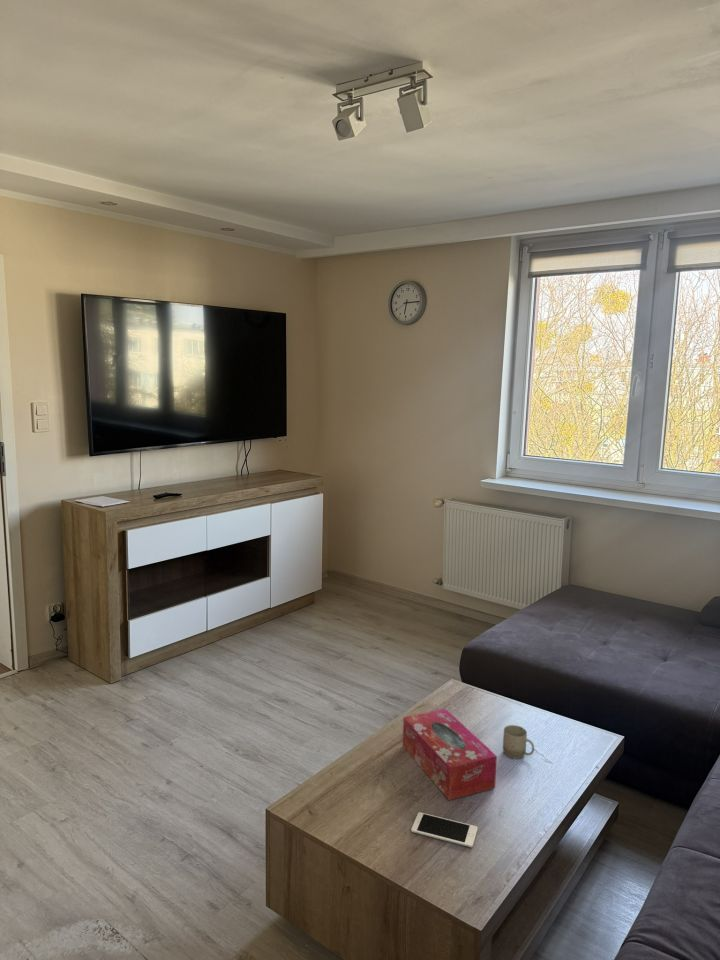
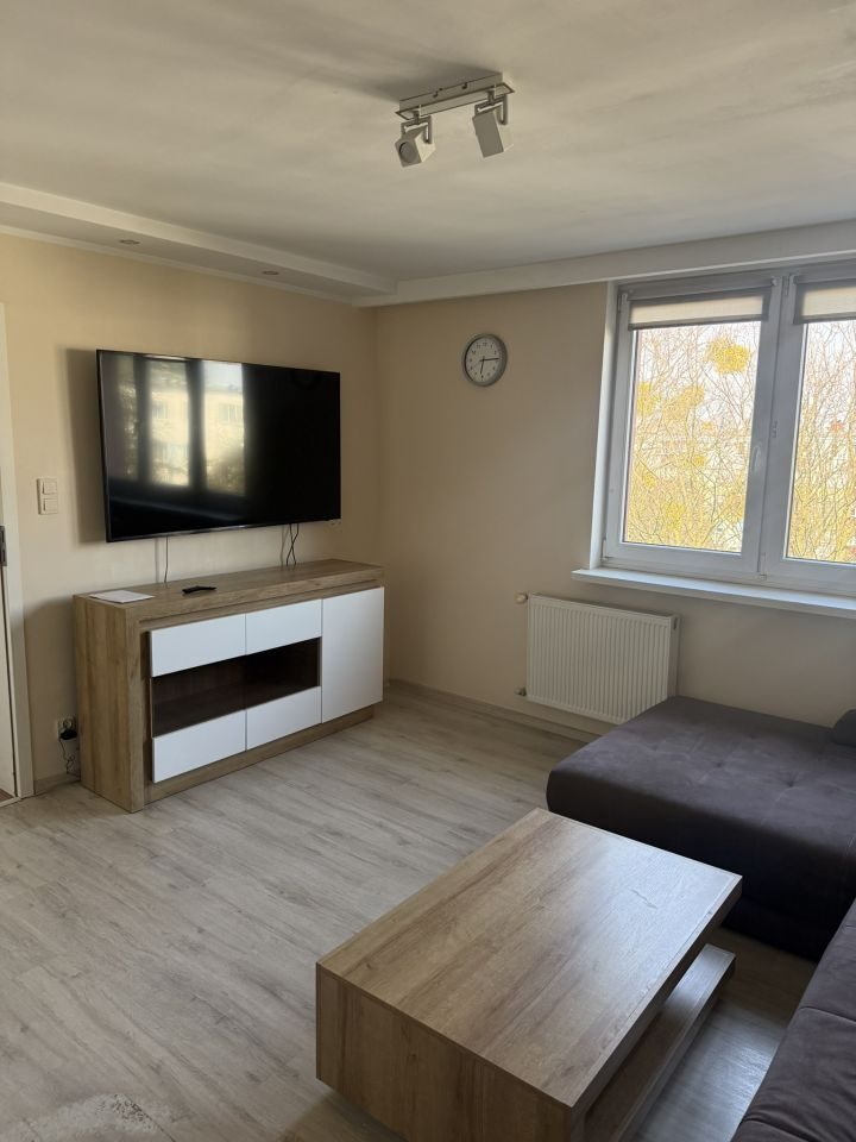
- cup (519, 743)
- cell phone (444, 829)
- tissue box (447, 750)
